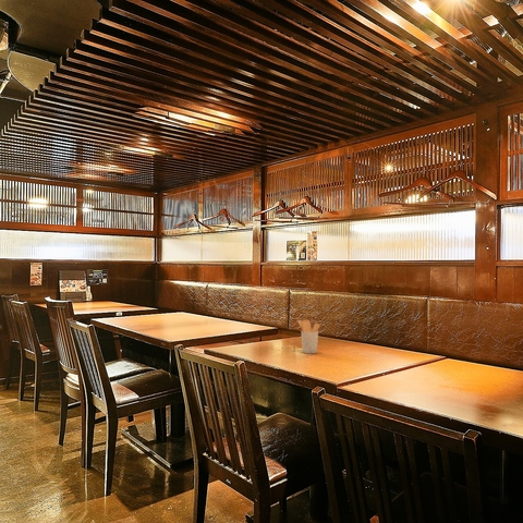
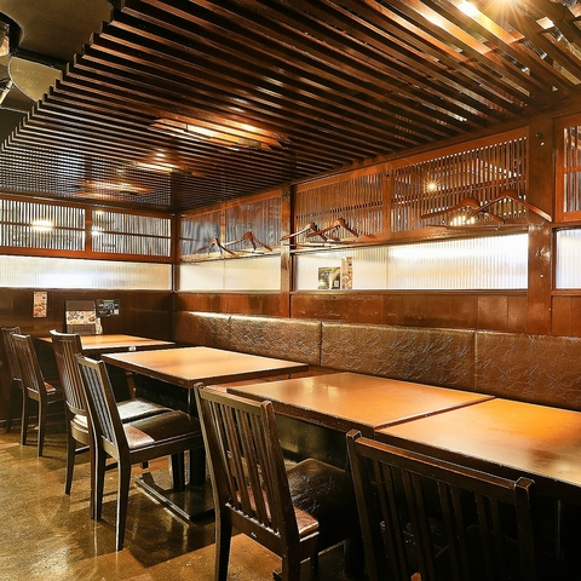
- utensil holder (307, 336)
